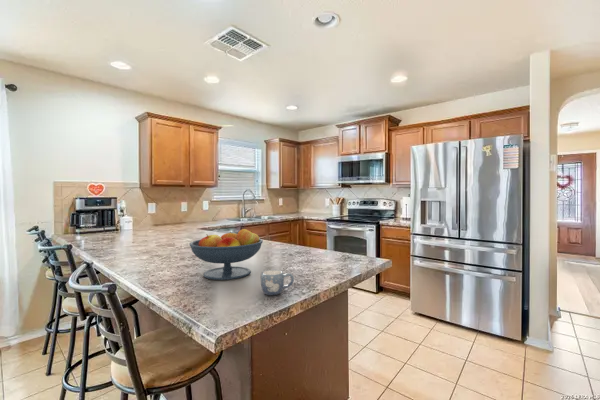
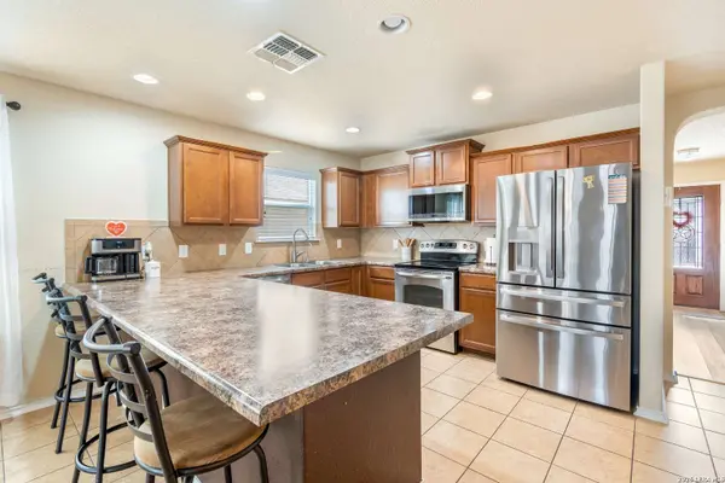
- fruit bowl (227, 251)
- mug (277, 282)
